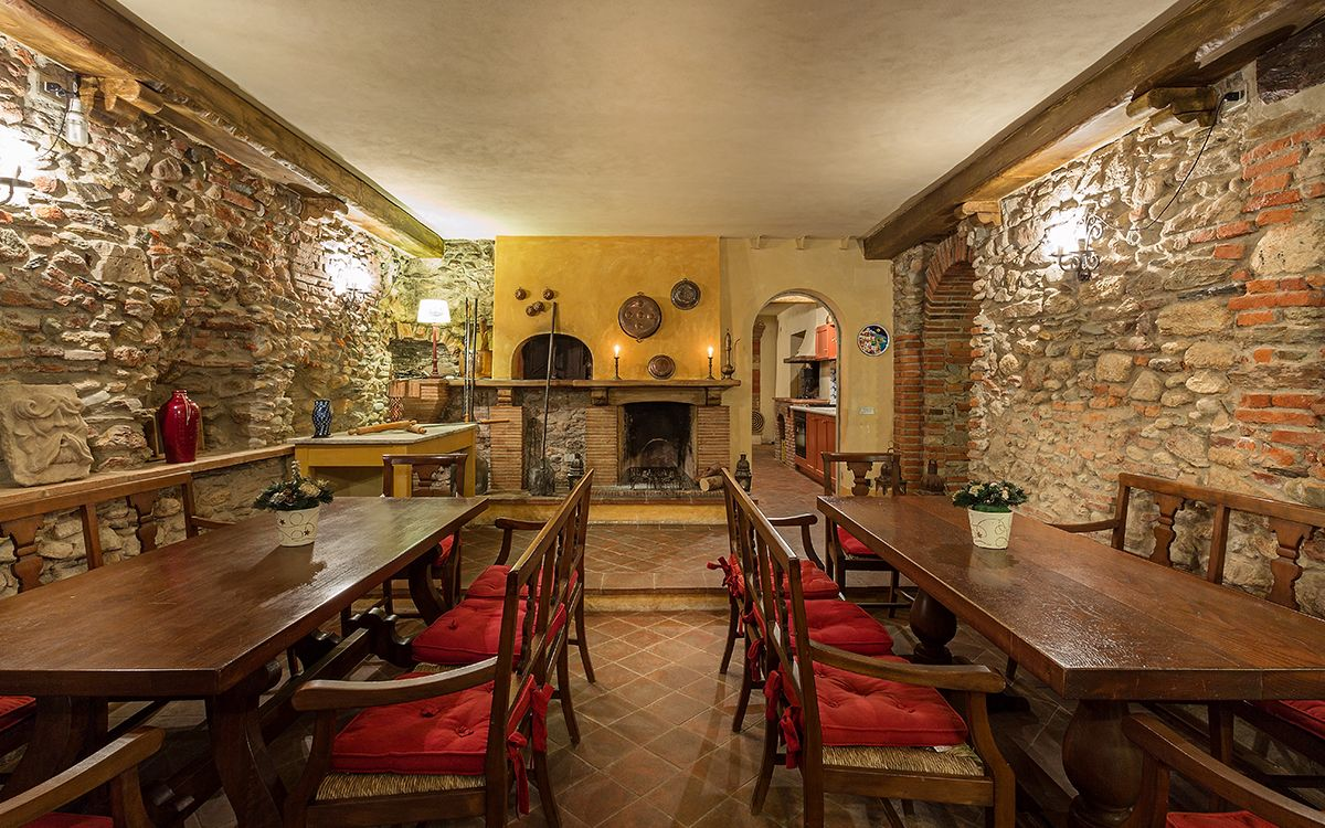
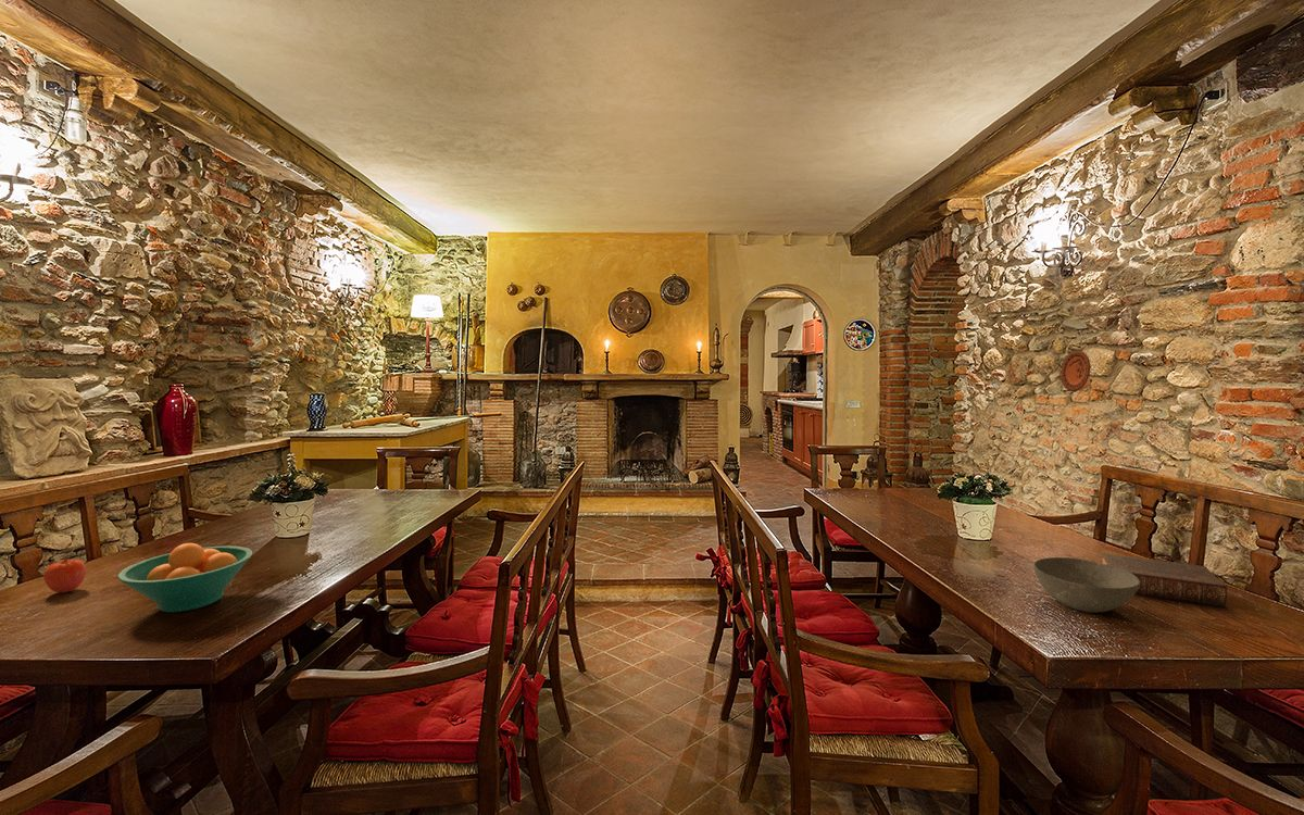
+ fruit bowl (189, 573)
+ book (1158, 578)
+ apple (65, 574)
+ decorative plate (1075, 371)
+ bowl (1083, 588)
